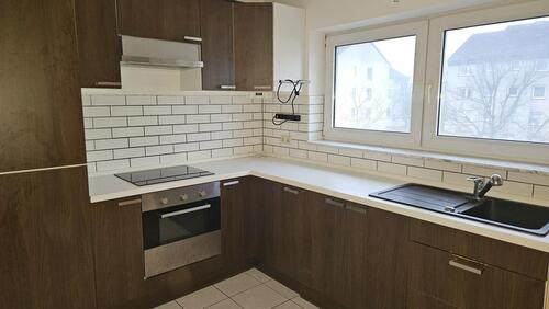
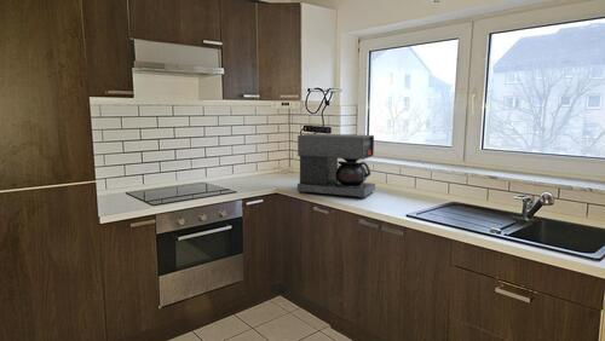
+ coffee maker (335, 163)
